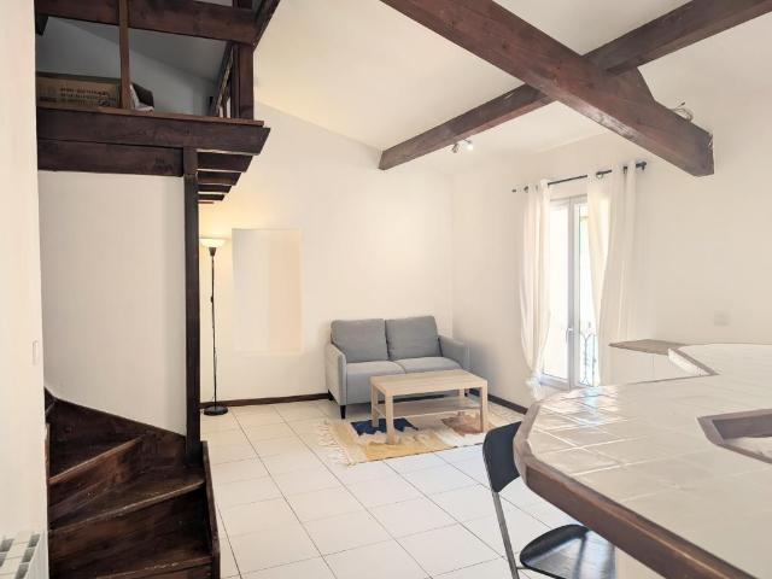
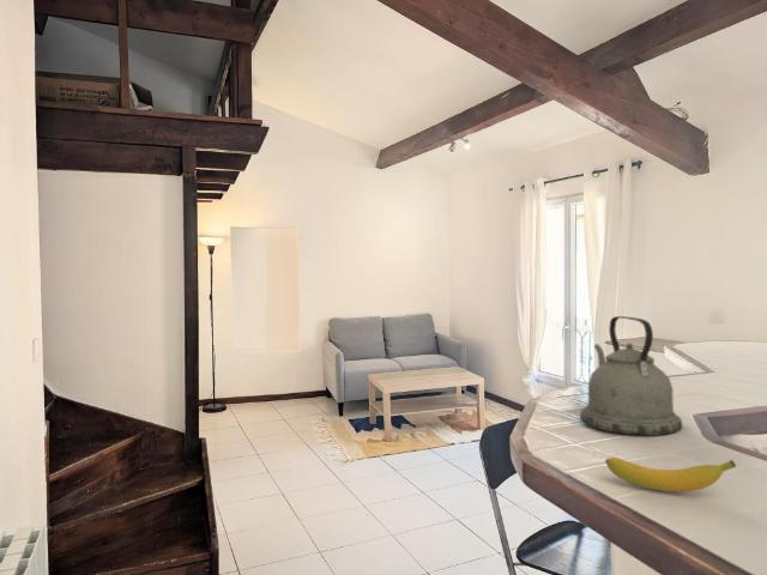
+ banana (666, 471)
+ kettle (623, 369)
